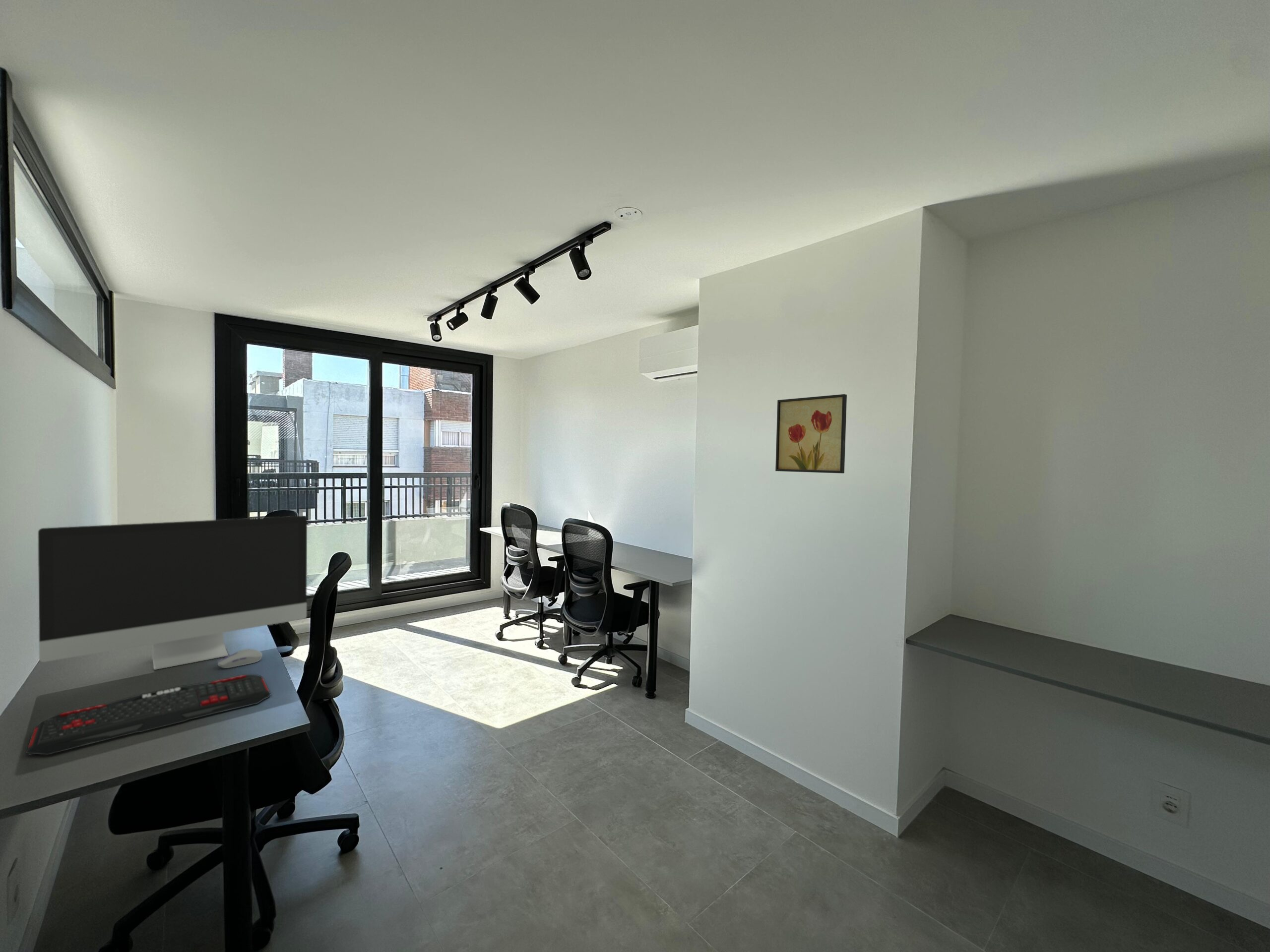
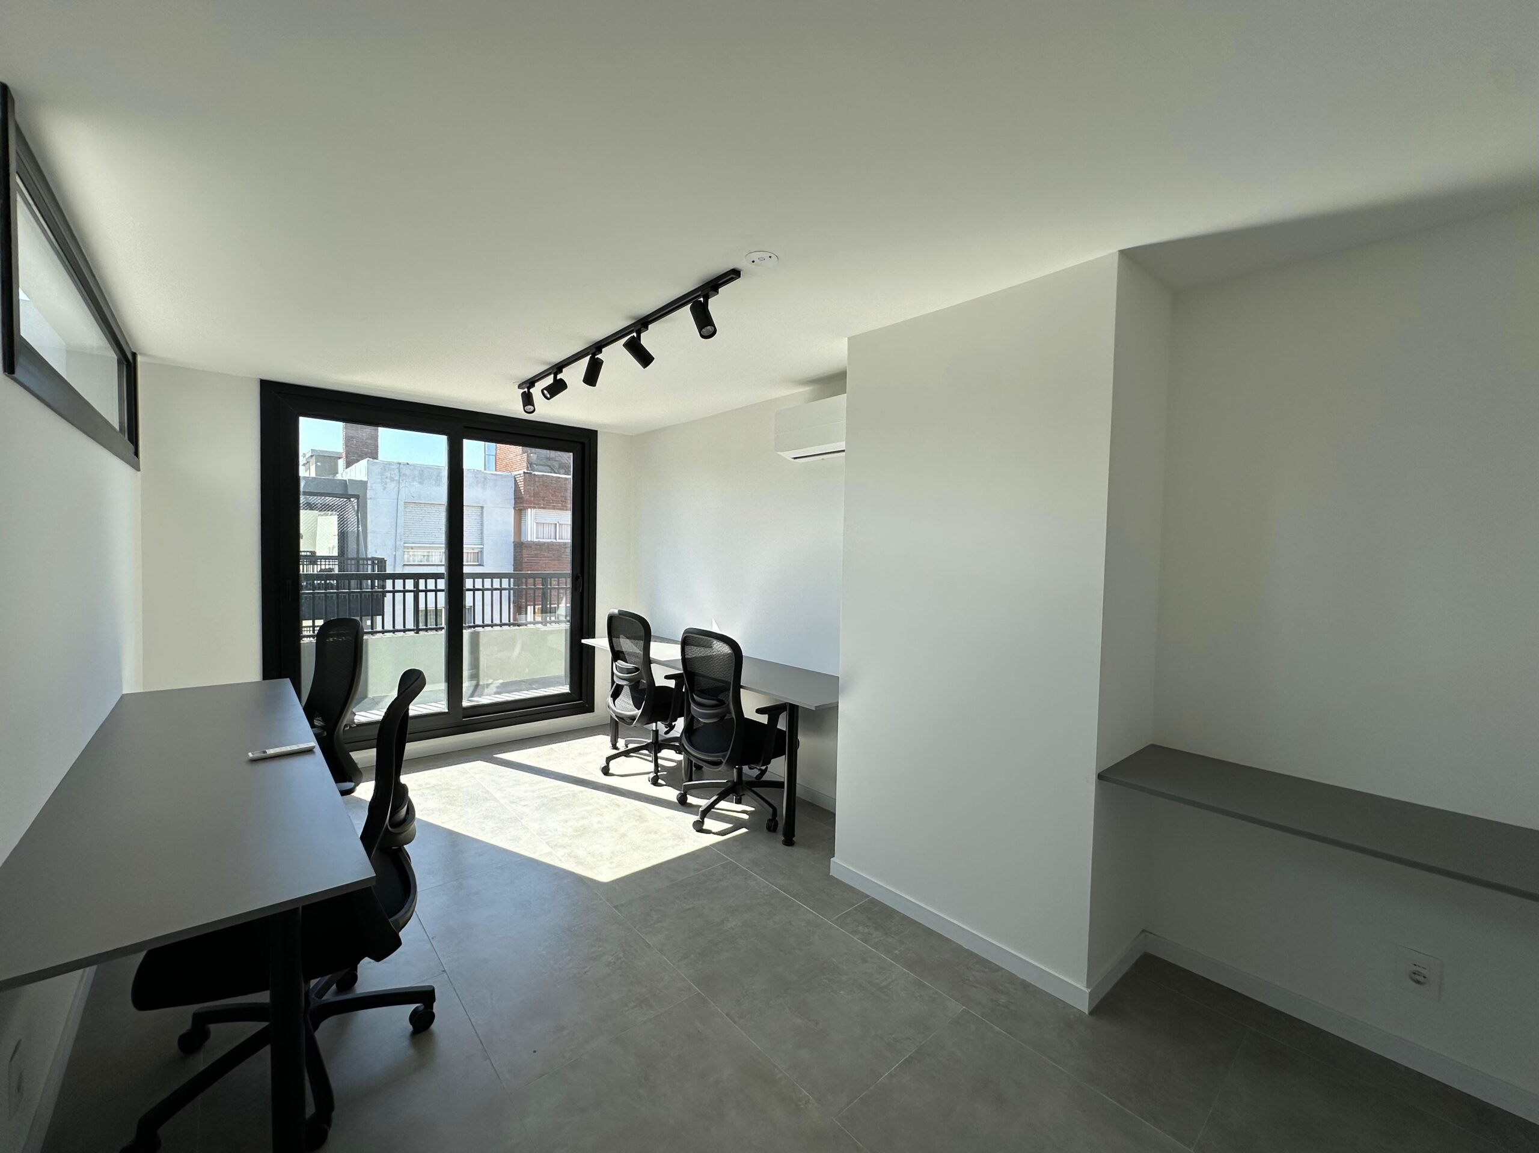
- computer monitor (190, 588)
- computer mouse (240, 657)
- keyboard (162, 708)
- wall art (810, 435)
